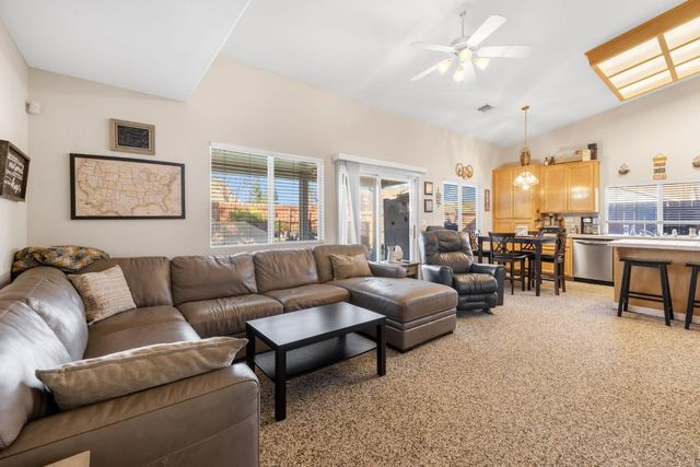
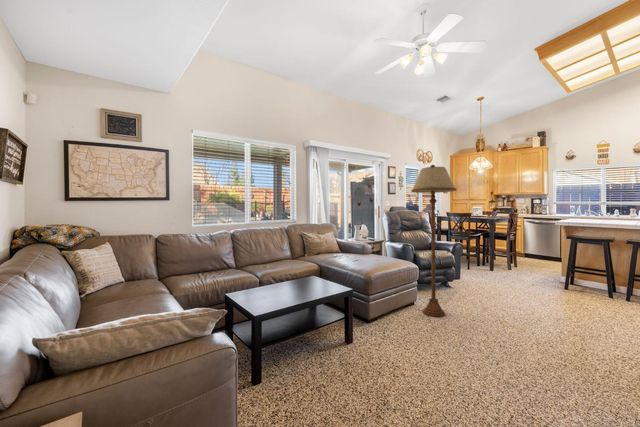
+ floor lamp (433, 238)
